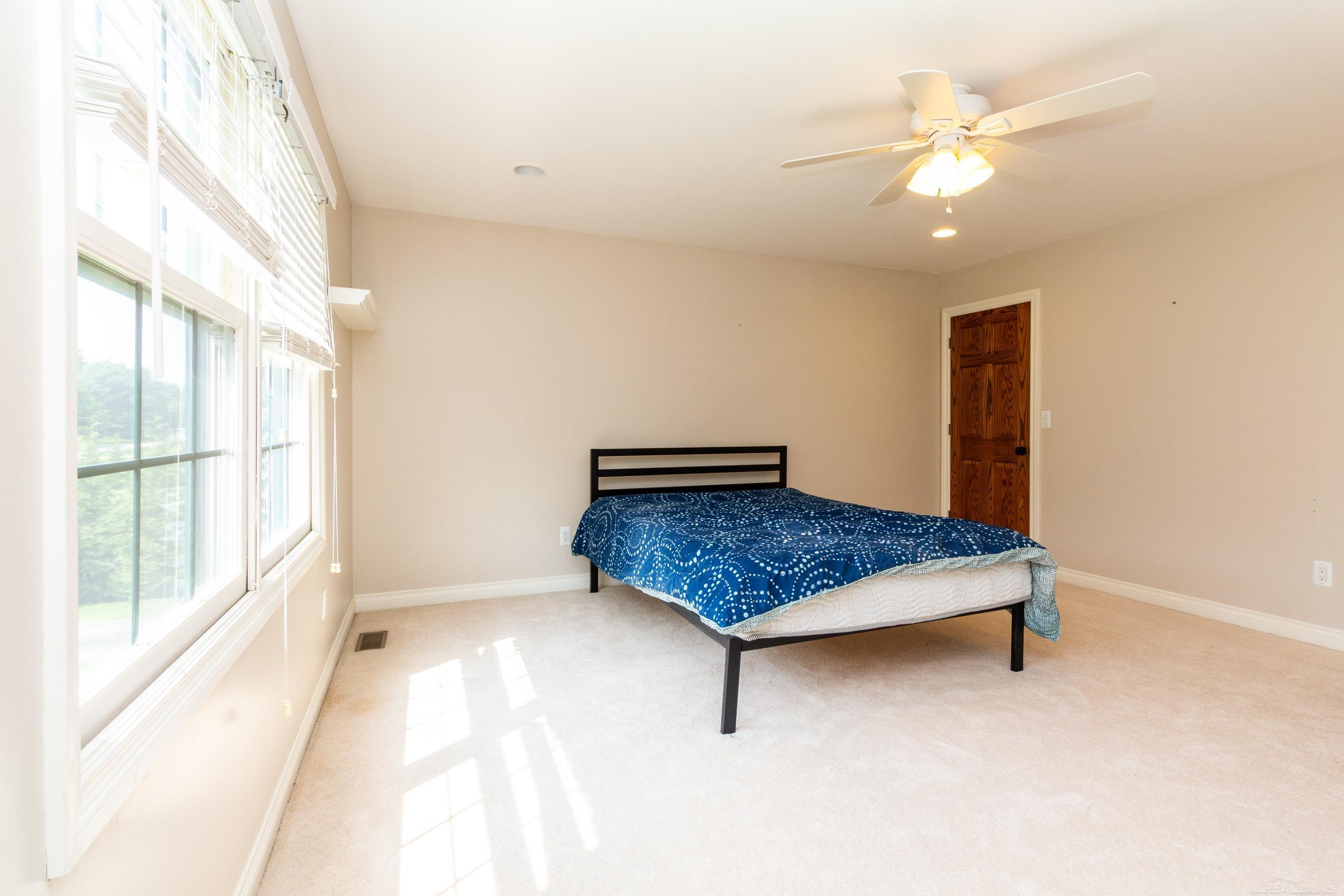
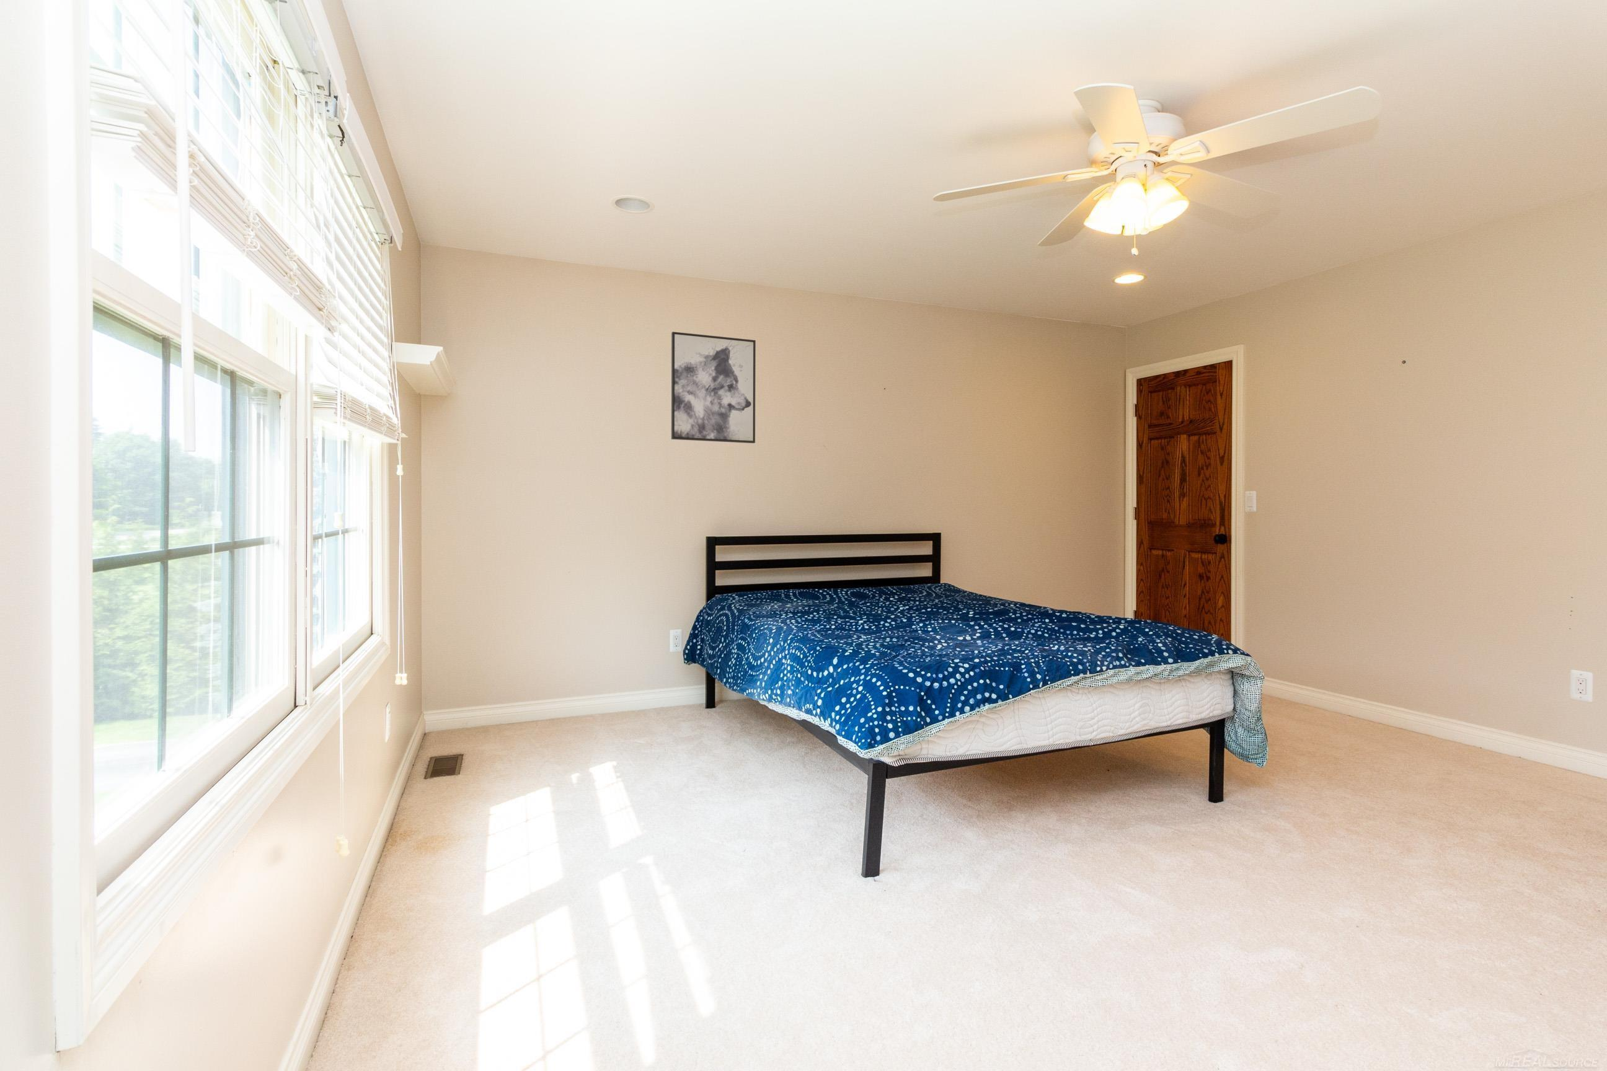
+ wall art (714, 388)
